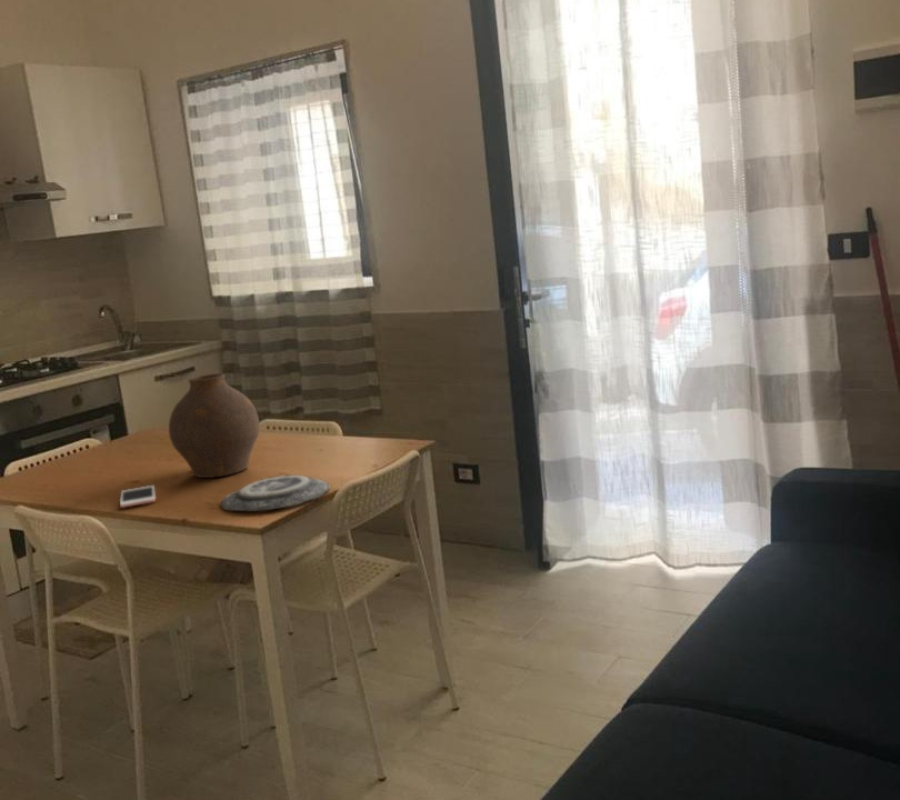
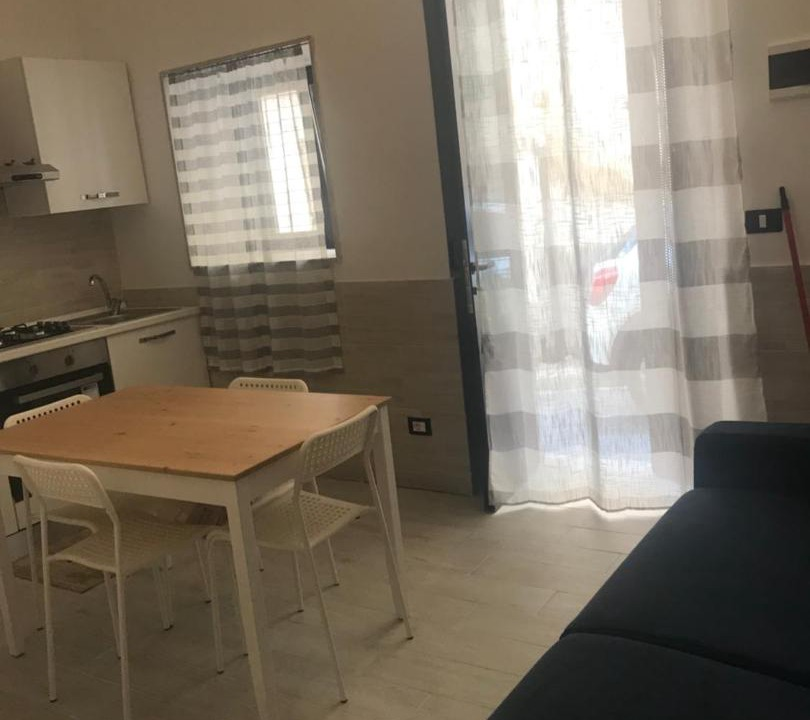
- plate (274, 489)
- cell phone (138, 496)
- vase (213, 423)
